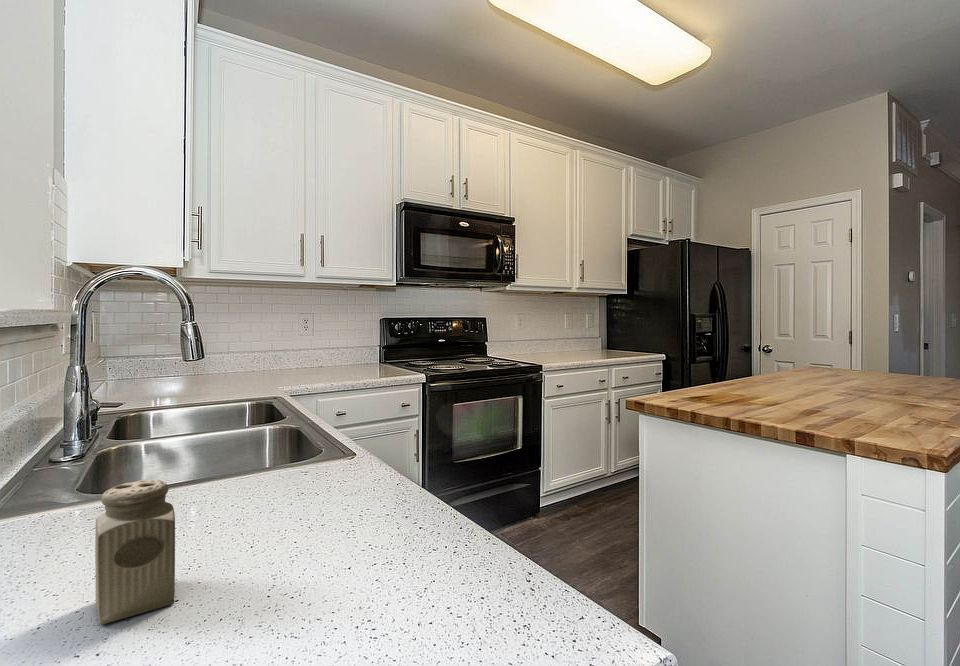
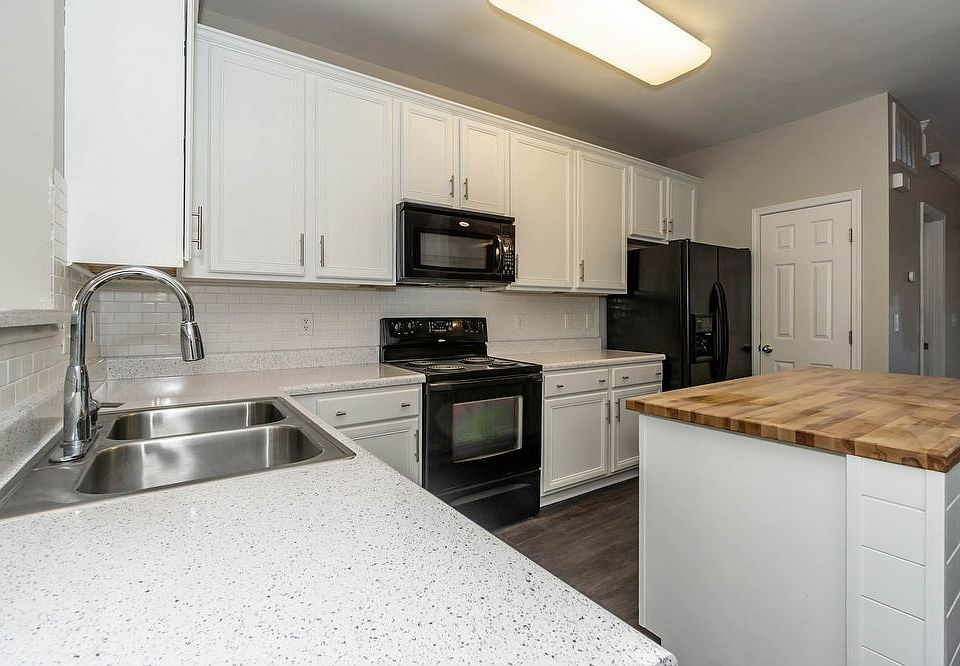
- salt shaker (135, 542)
